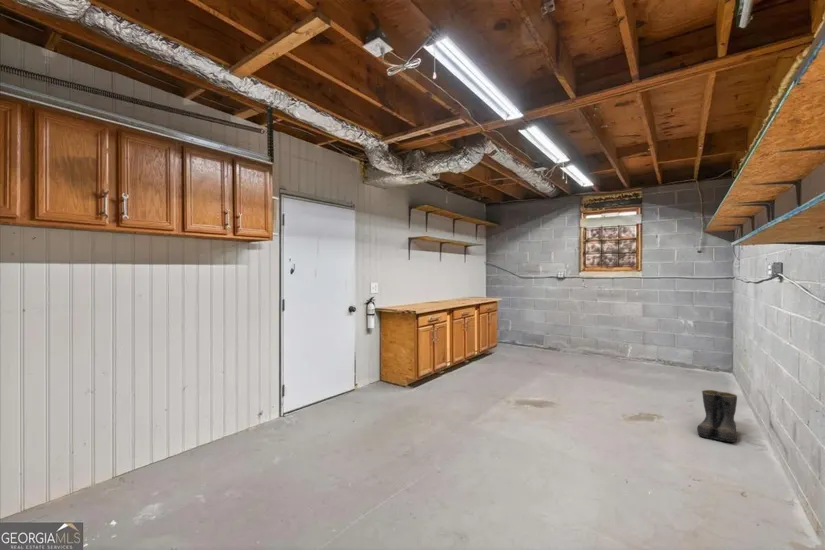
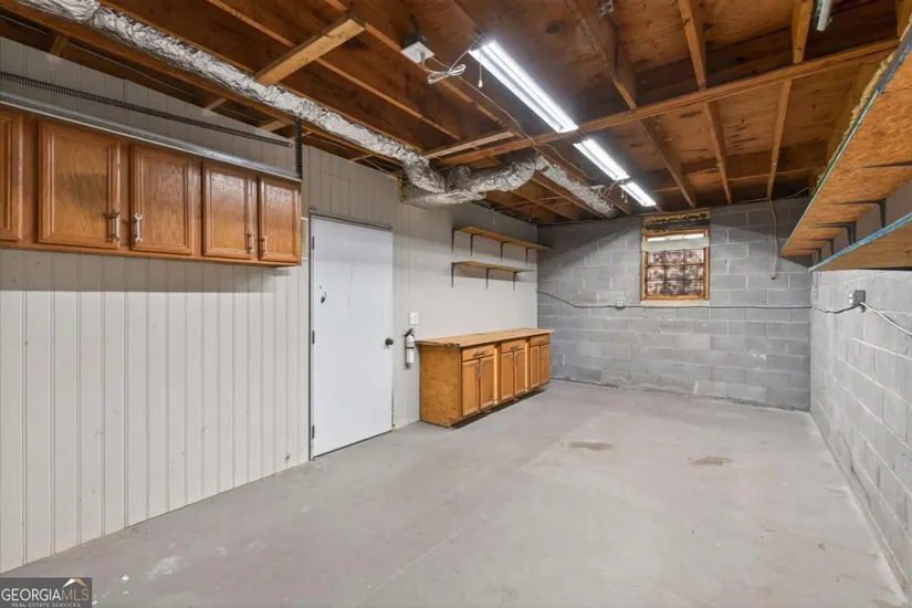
- boots (717, 414)
